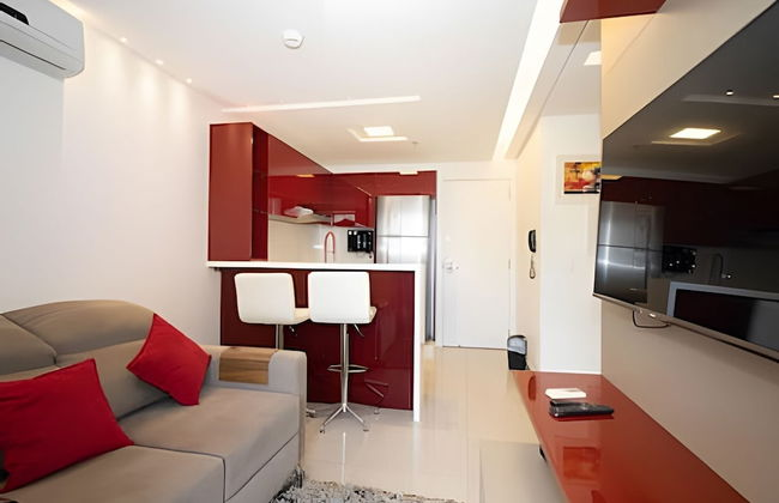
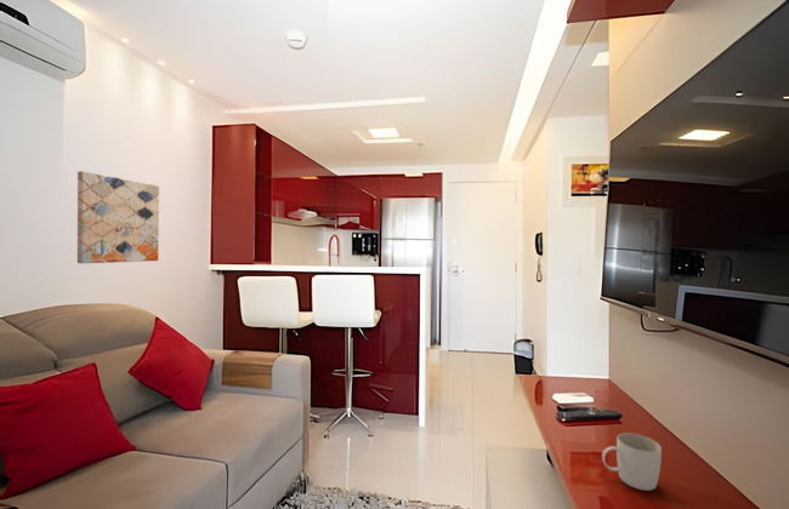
+ mug (630, 461)
+ wall art (121, 221)
